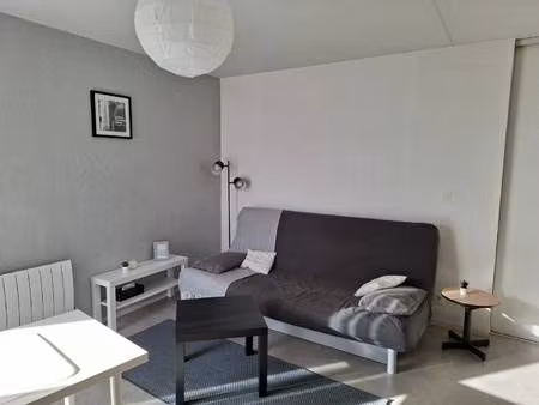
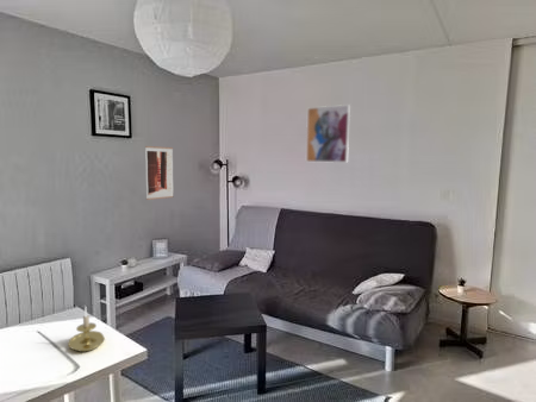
+ candle holder (86, 326)
+ wall art (160, 172)
+ wall art (326, 134)
